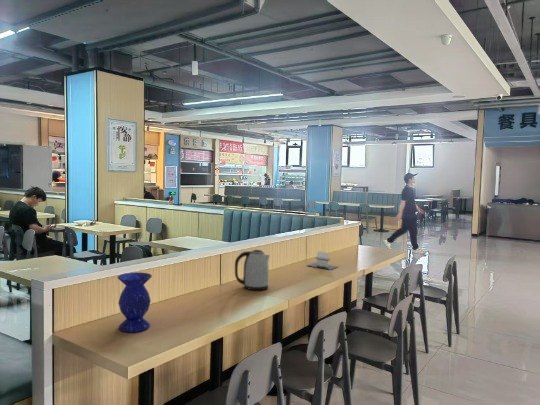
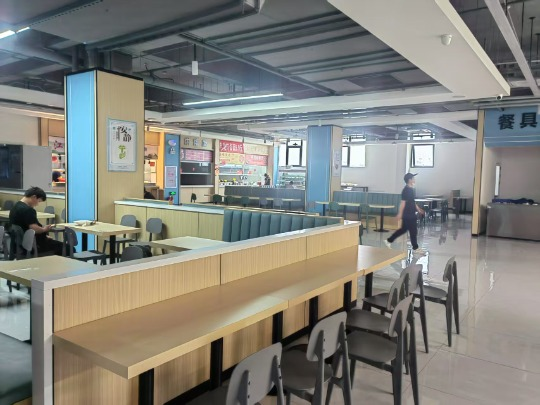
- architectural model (322, 258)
- kettle (252, 268)
- vase (134, 301)
